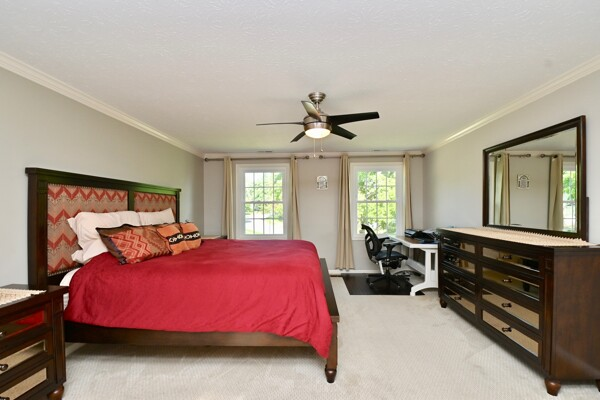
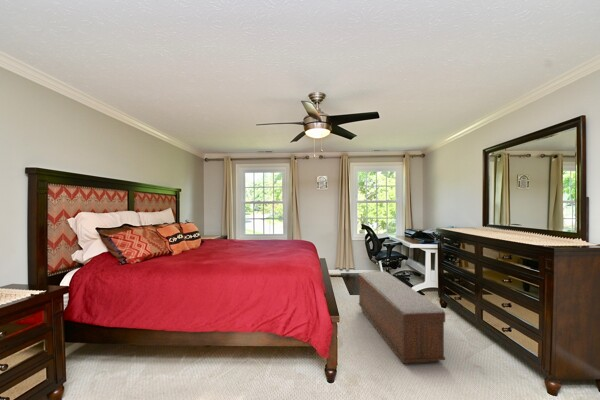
+ bench (393, 308)
